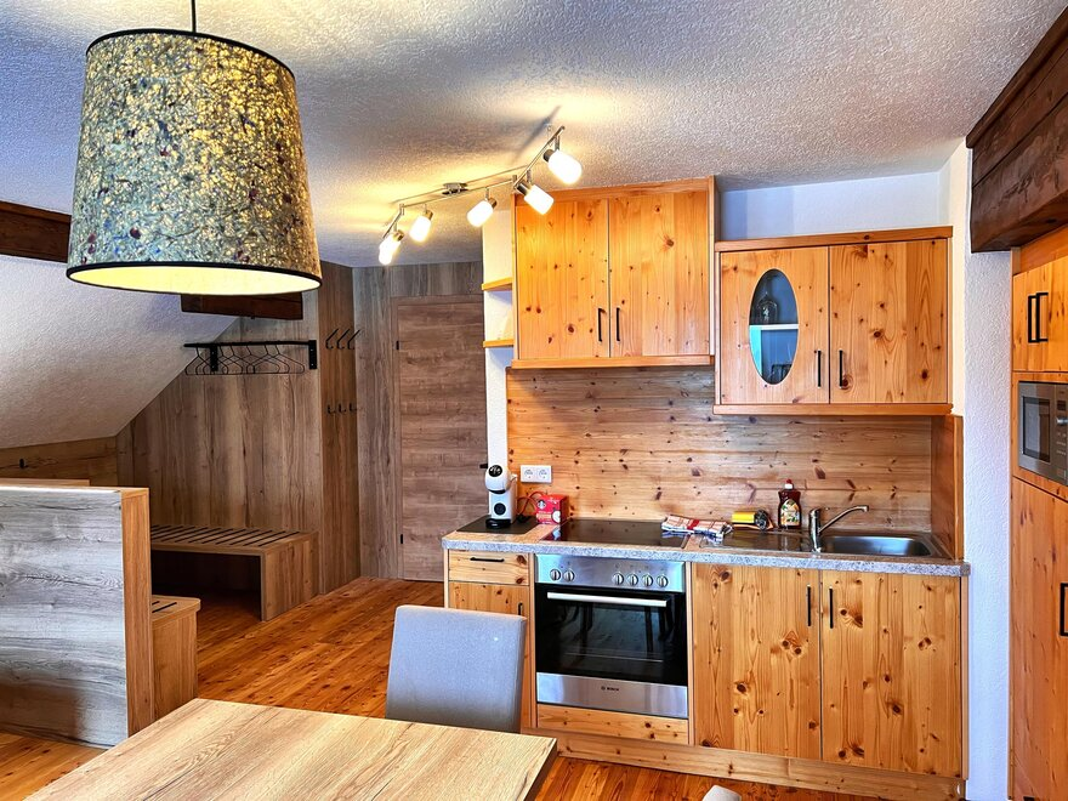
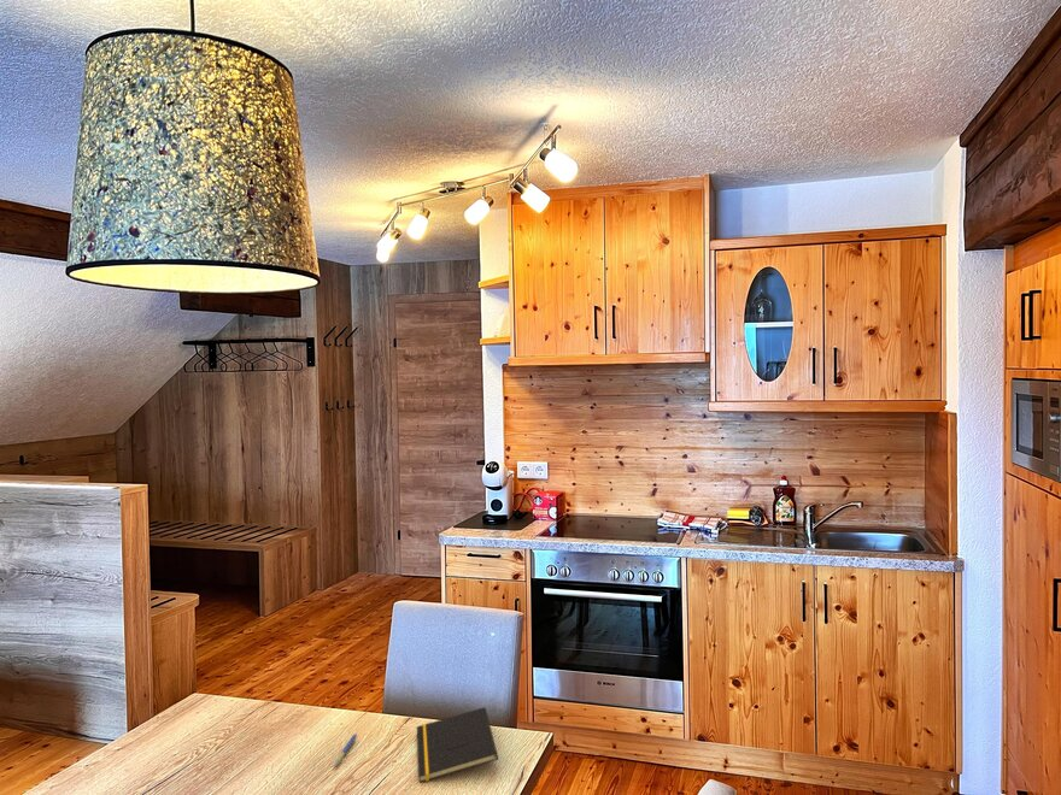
+ pen (345, 749)
+ notepad (455, 742)
